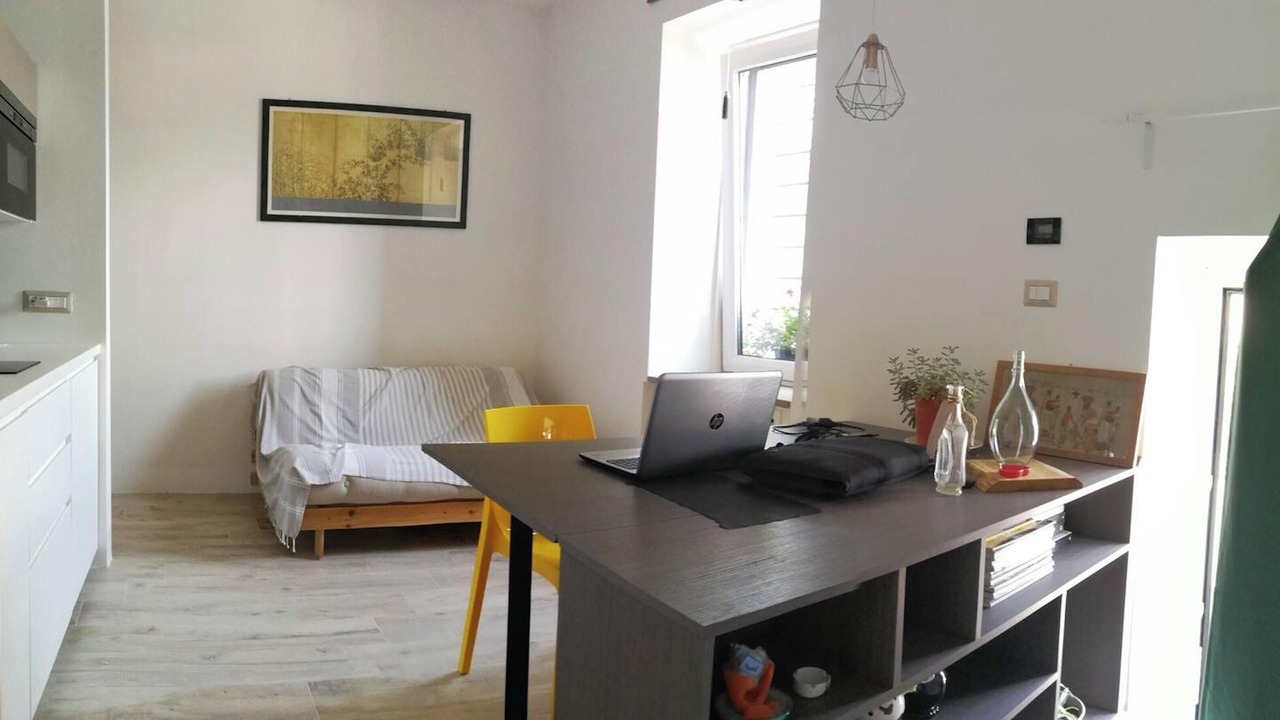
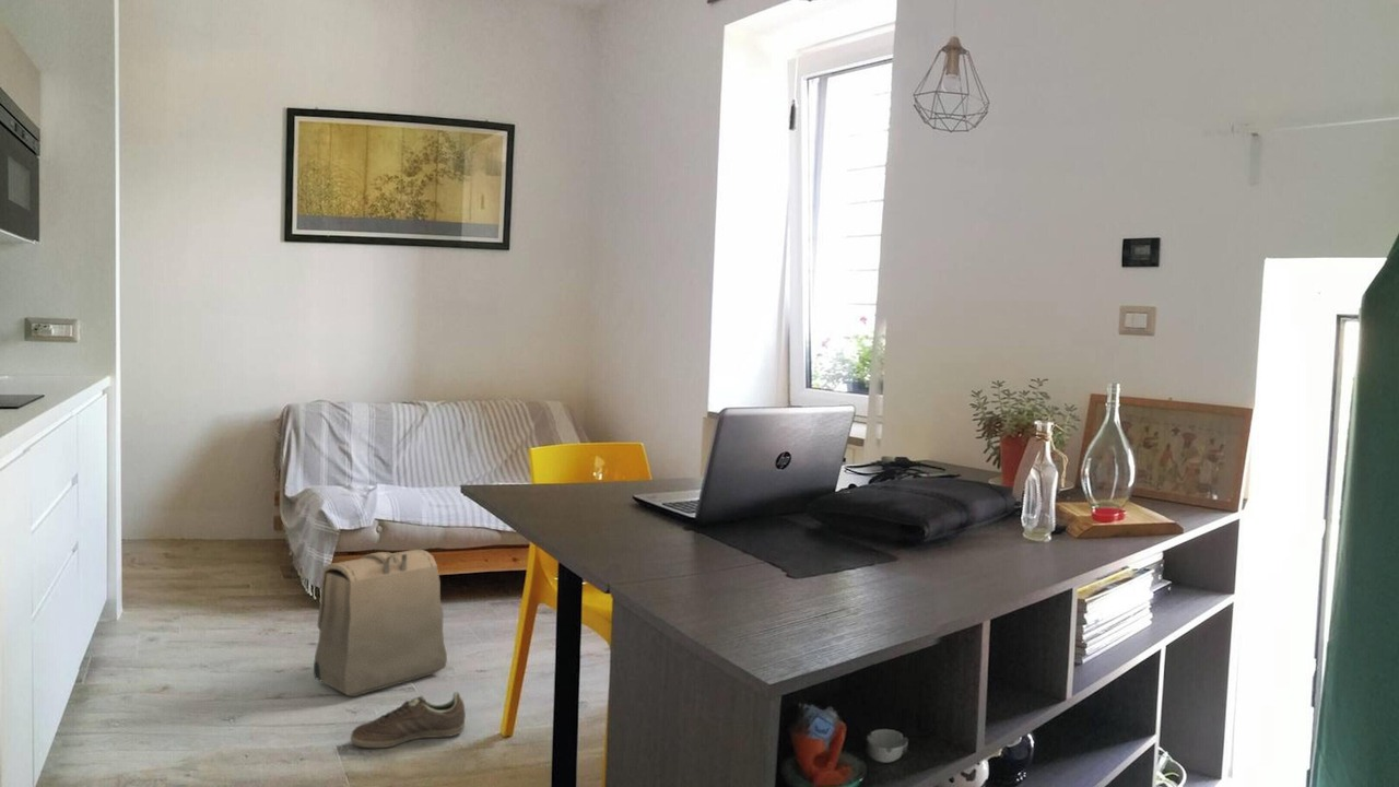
+ backpack (379, 612)
+ sneaker (408, 716)
